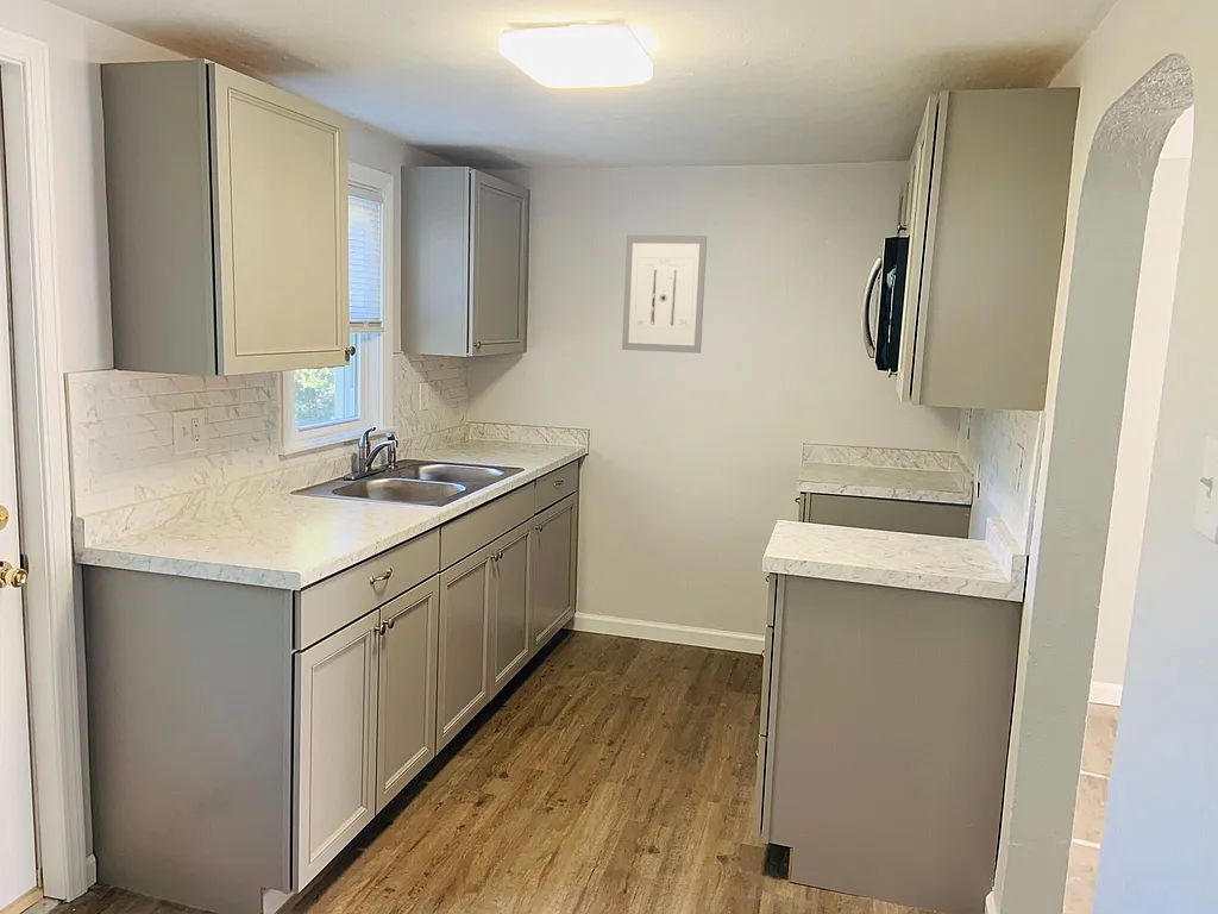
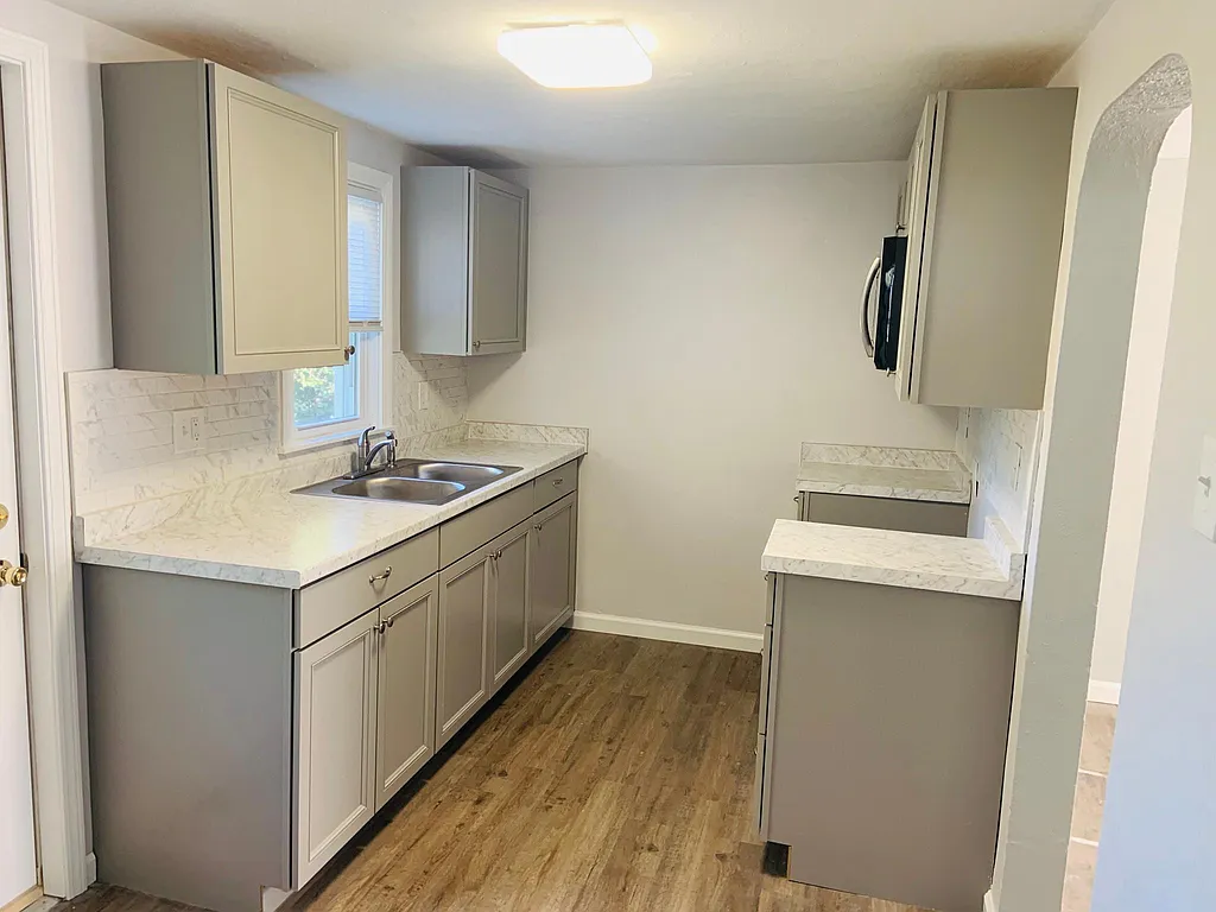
- wall art (663, 293)
